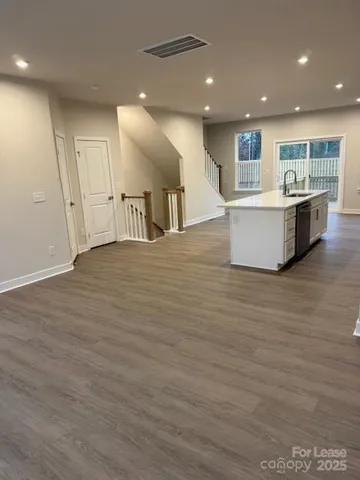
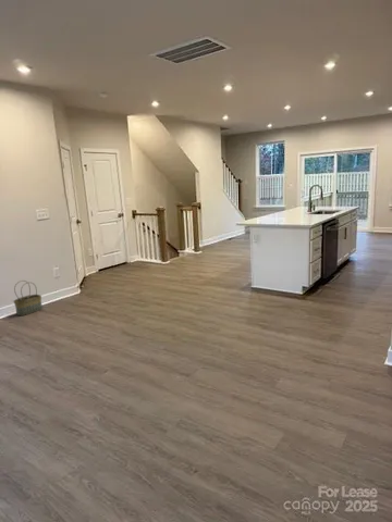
+ basket (27, 296)
